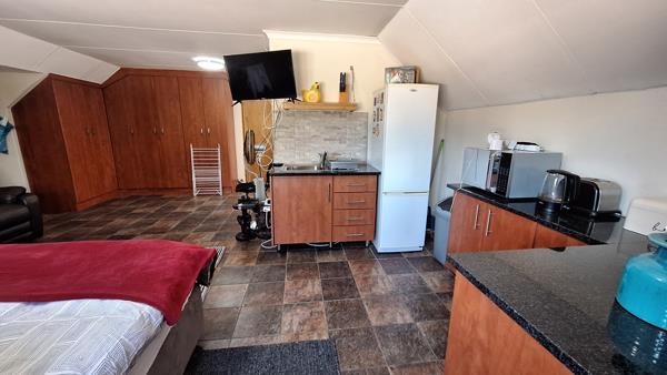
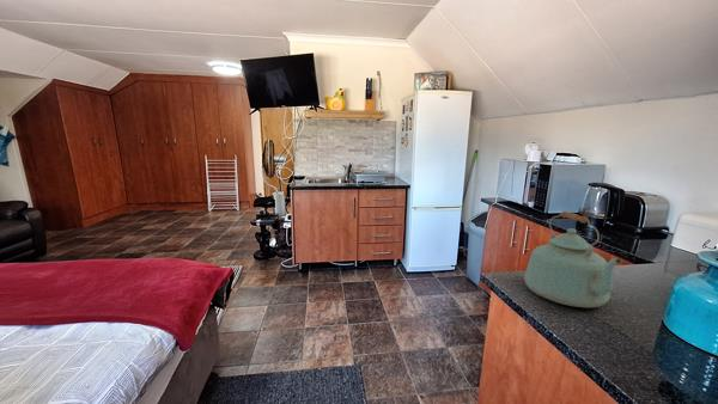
+ kettle (574, 256)
